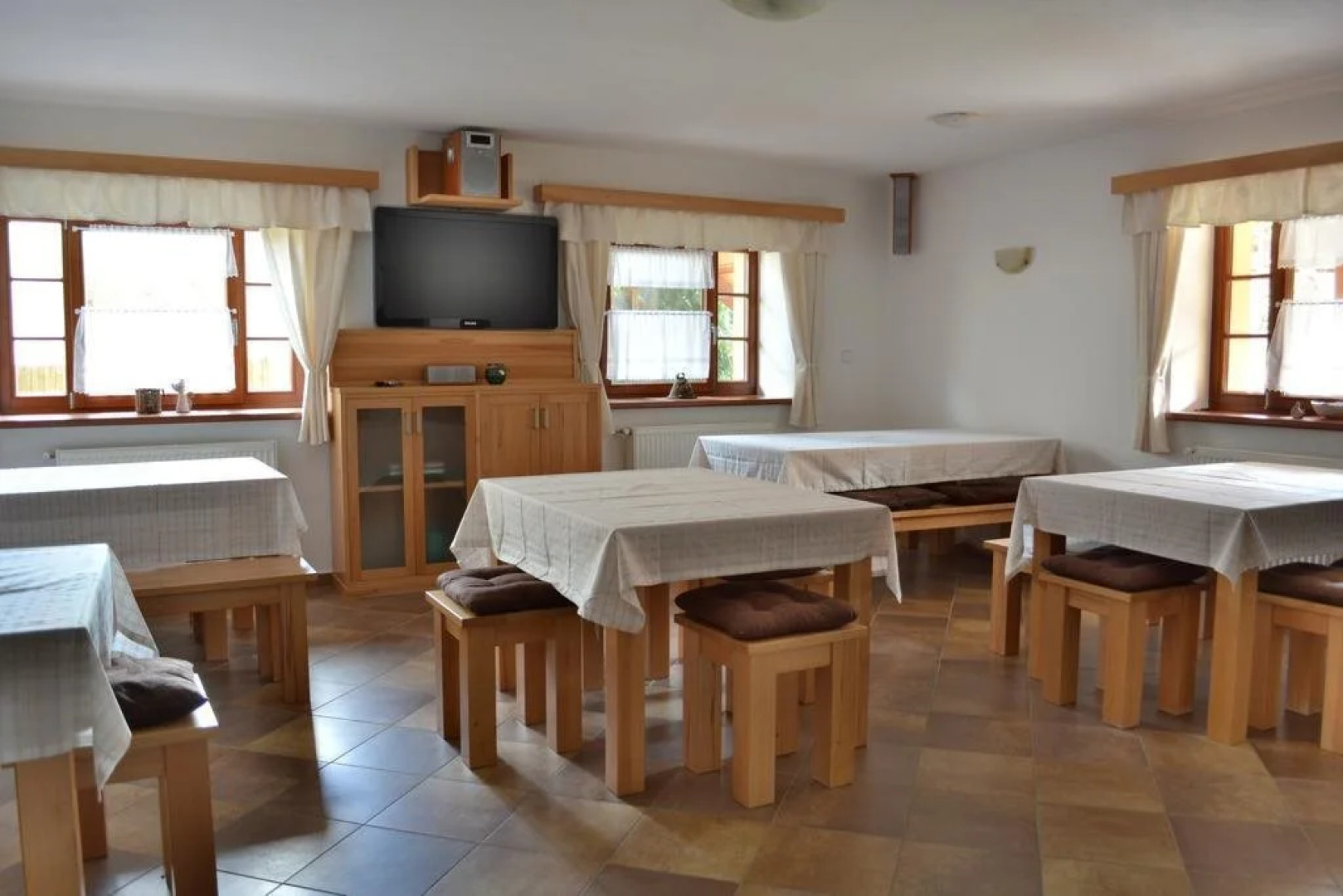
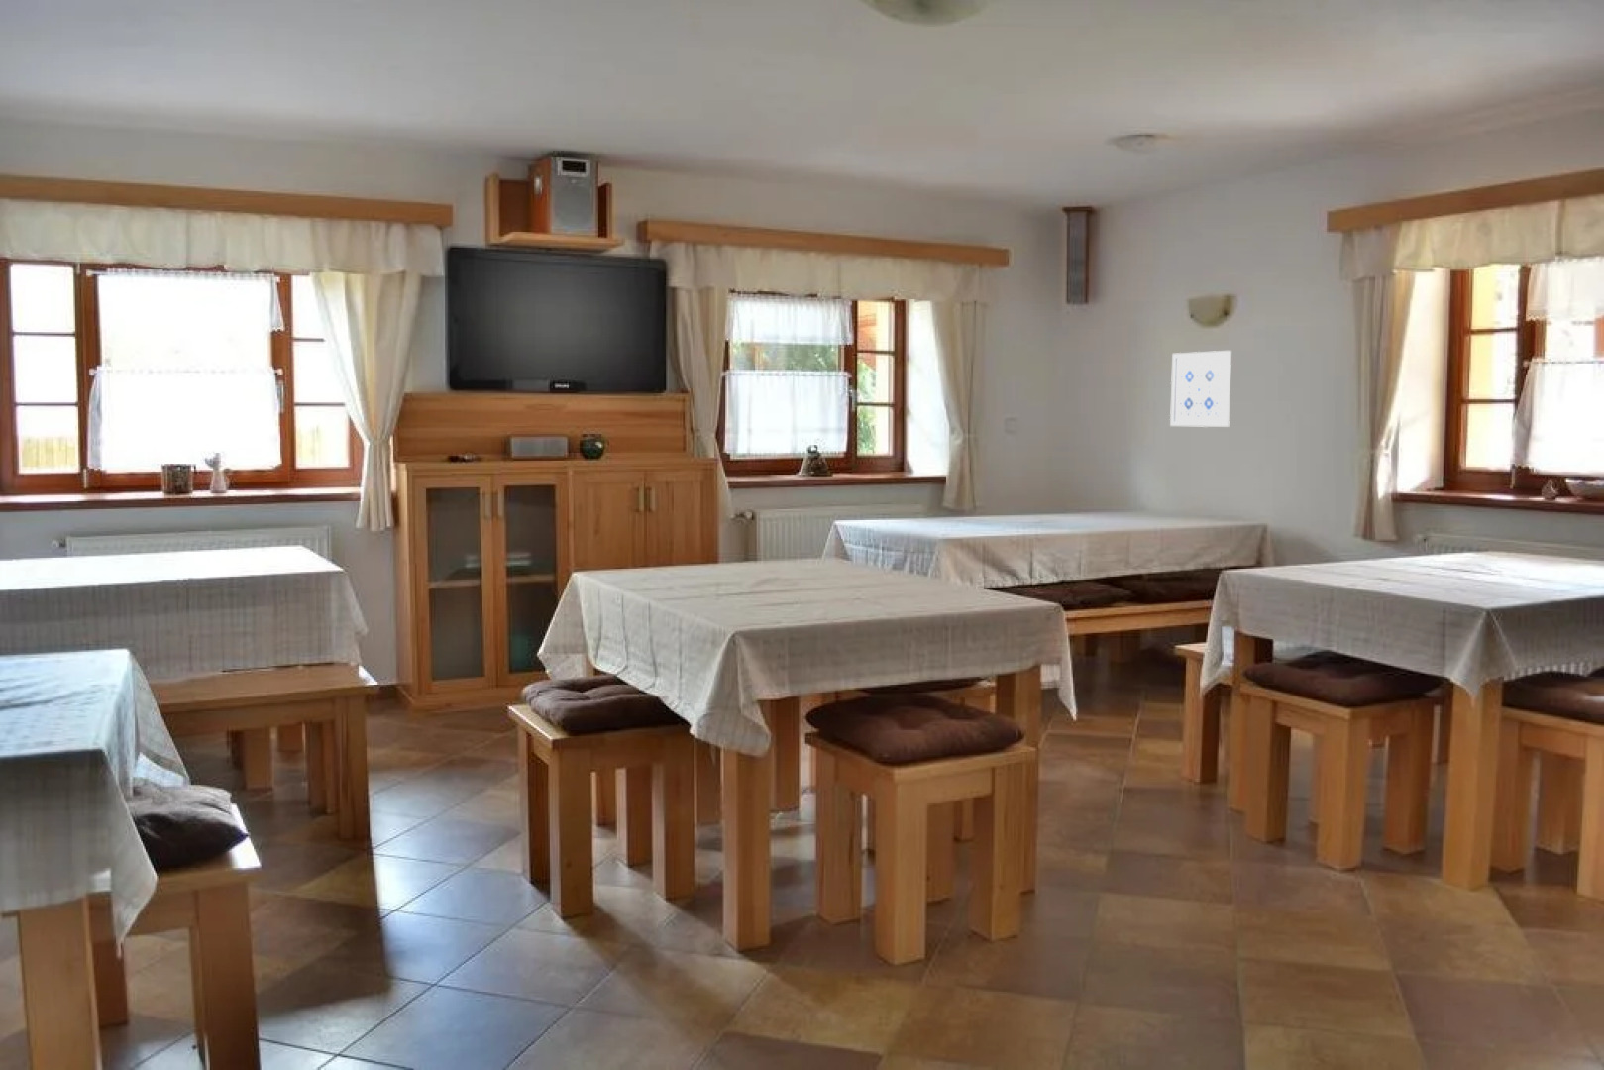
+ wall art (1200, 389)
